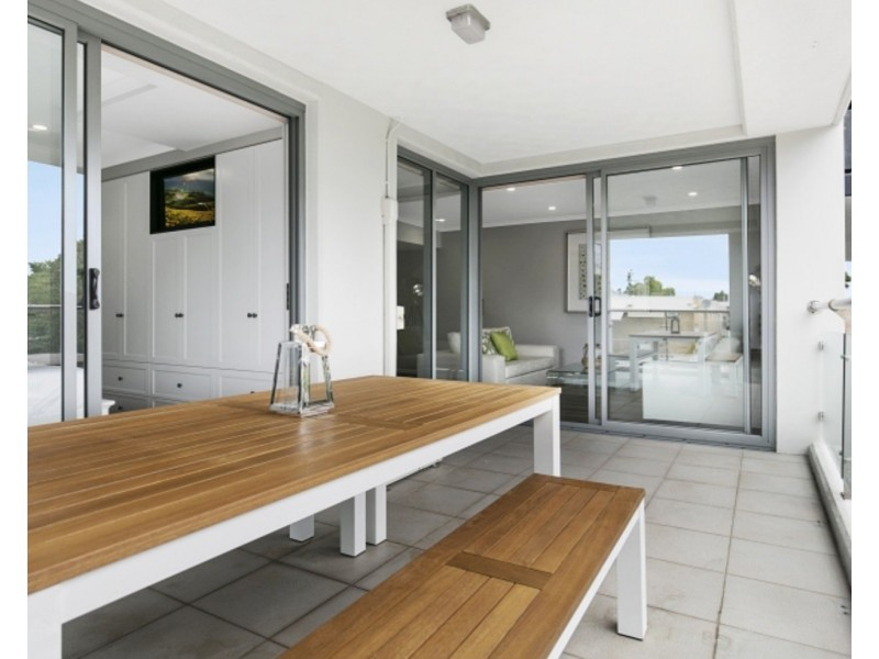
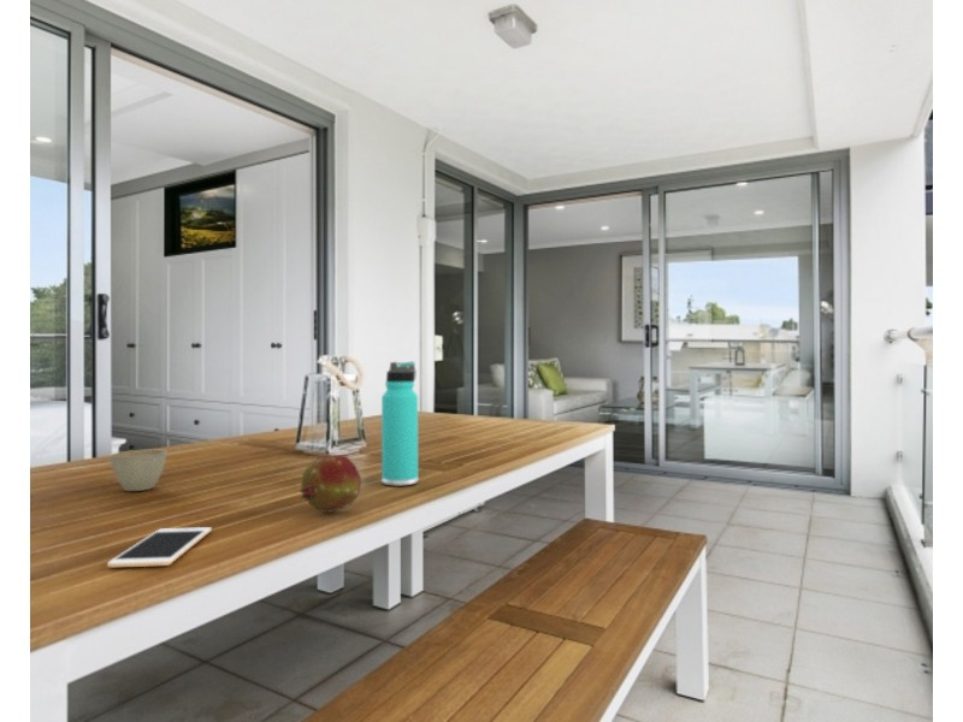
+ fruit (327, 484)
+ flower pot (138, 471)
+ thermos bottle (400, 421)
+ cell phone (164, 545)
